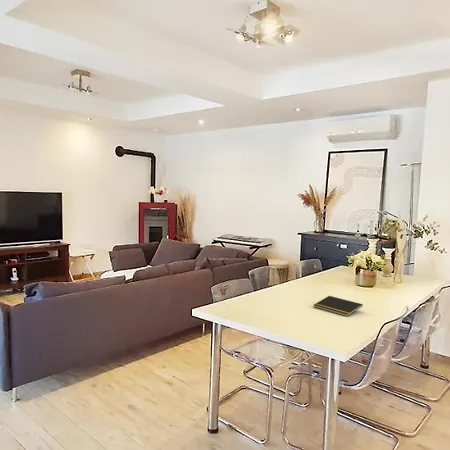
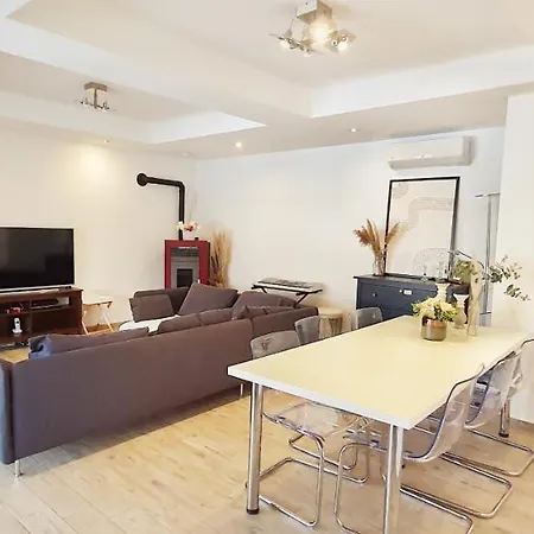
- notepad (337, 305)
